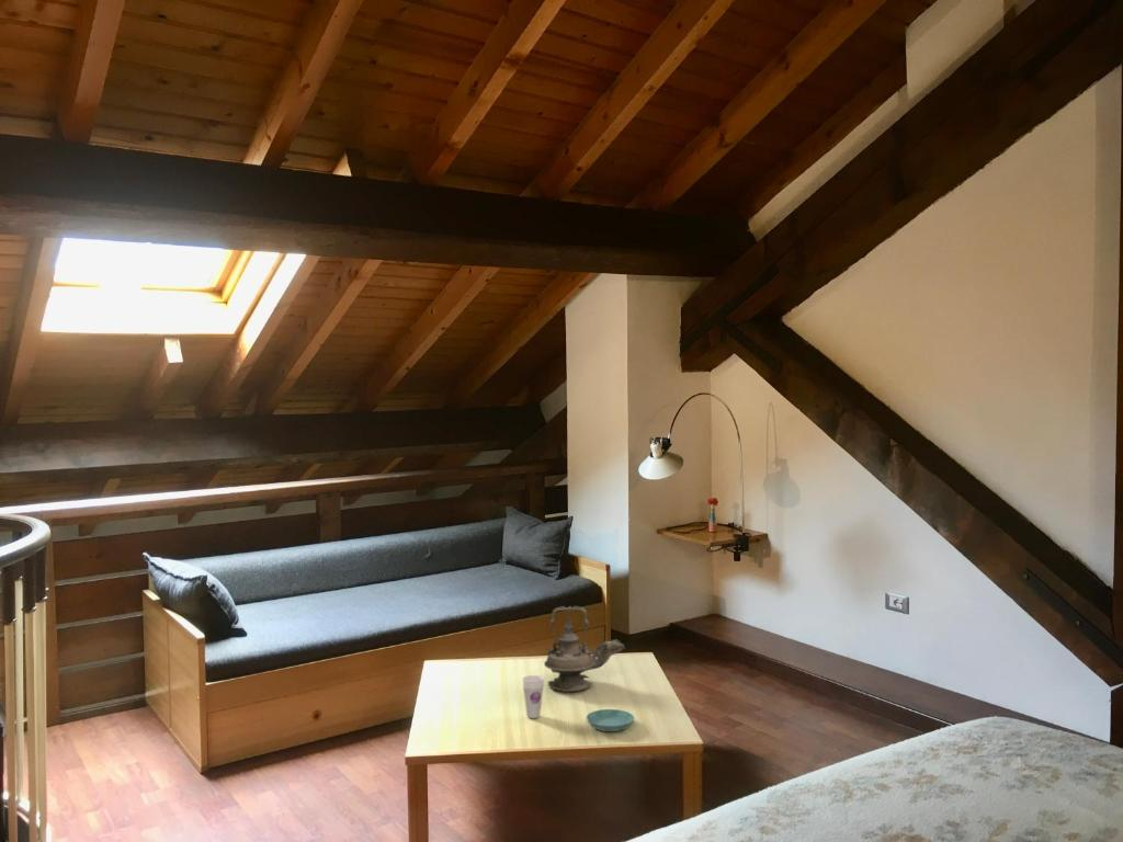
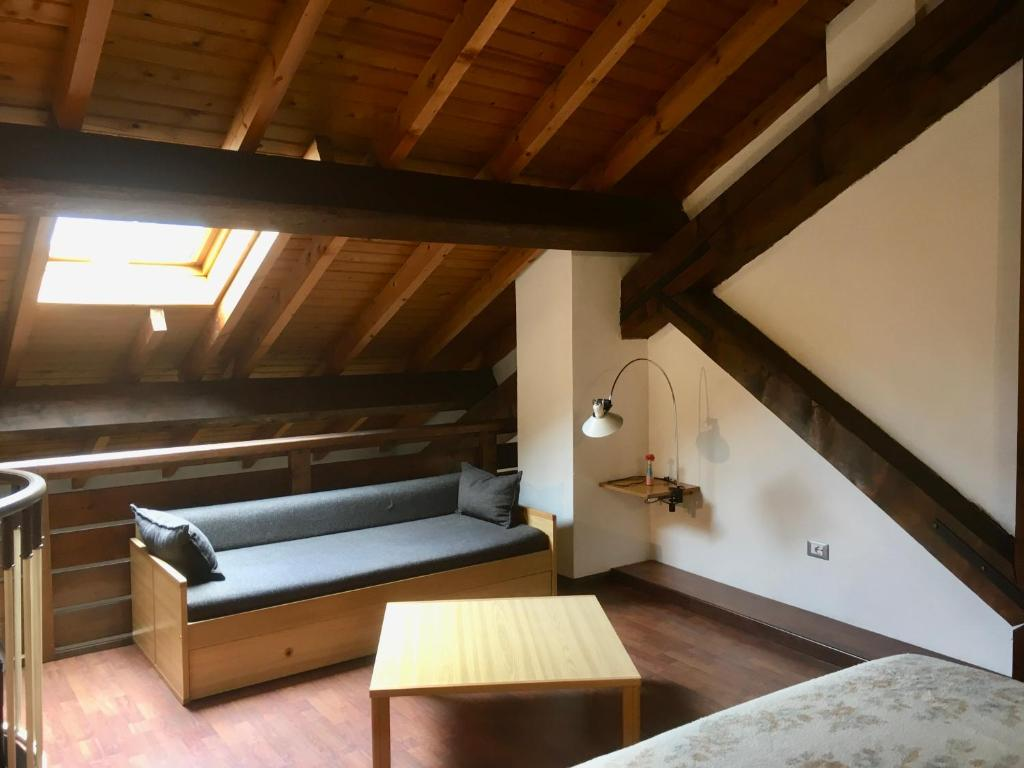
- teapot (585, 646)
- saucer (610, 720)
- cup (533, 697)
